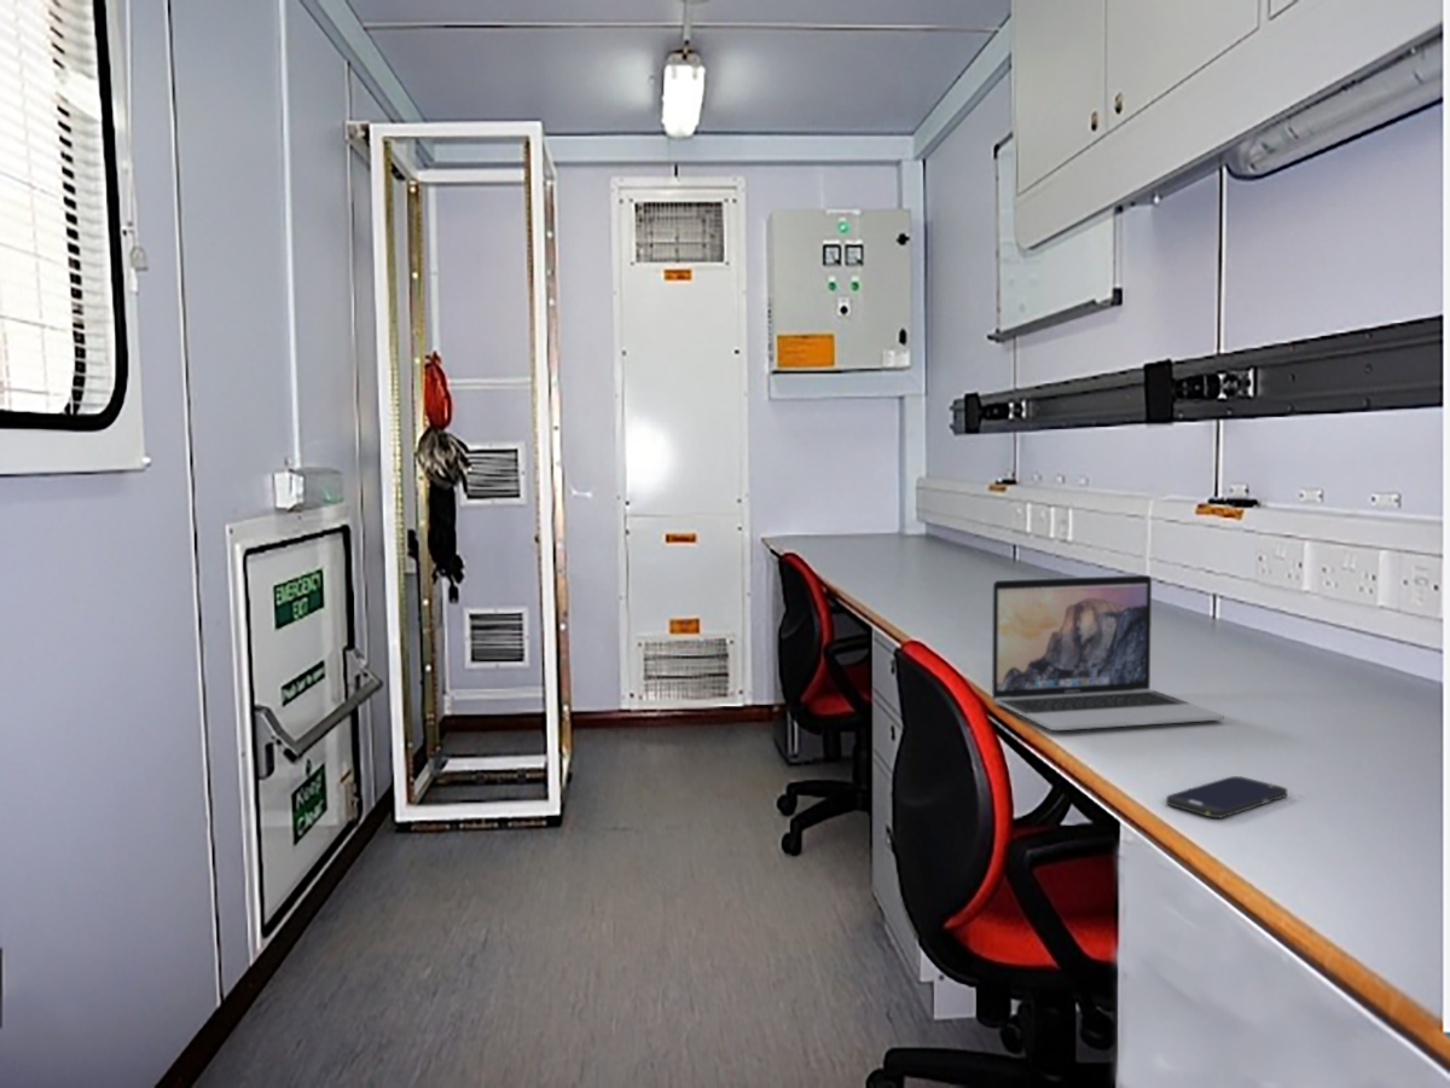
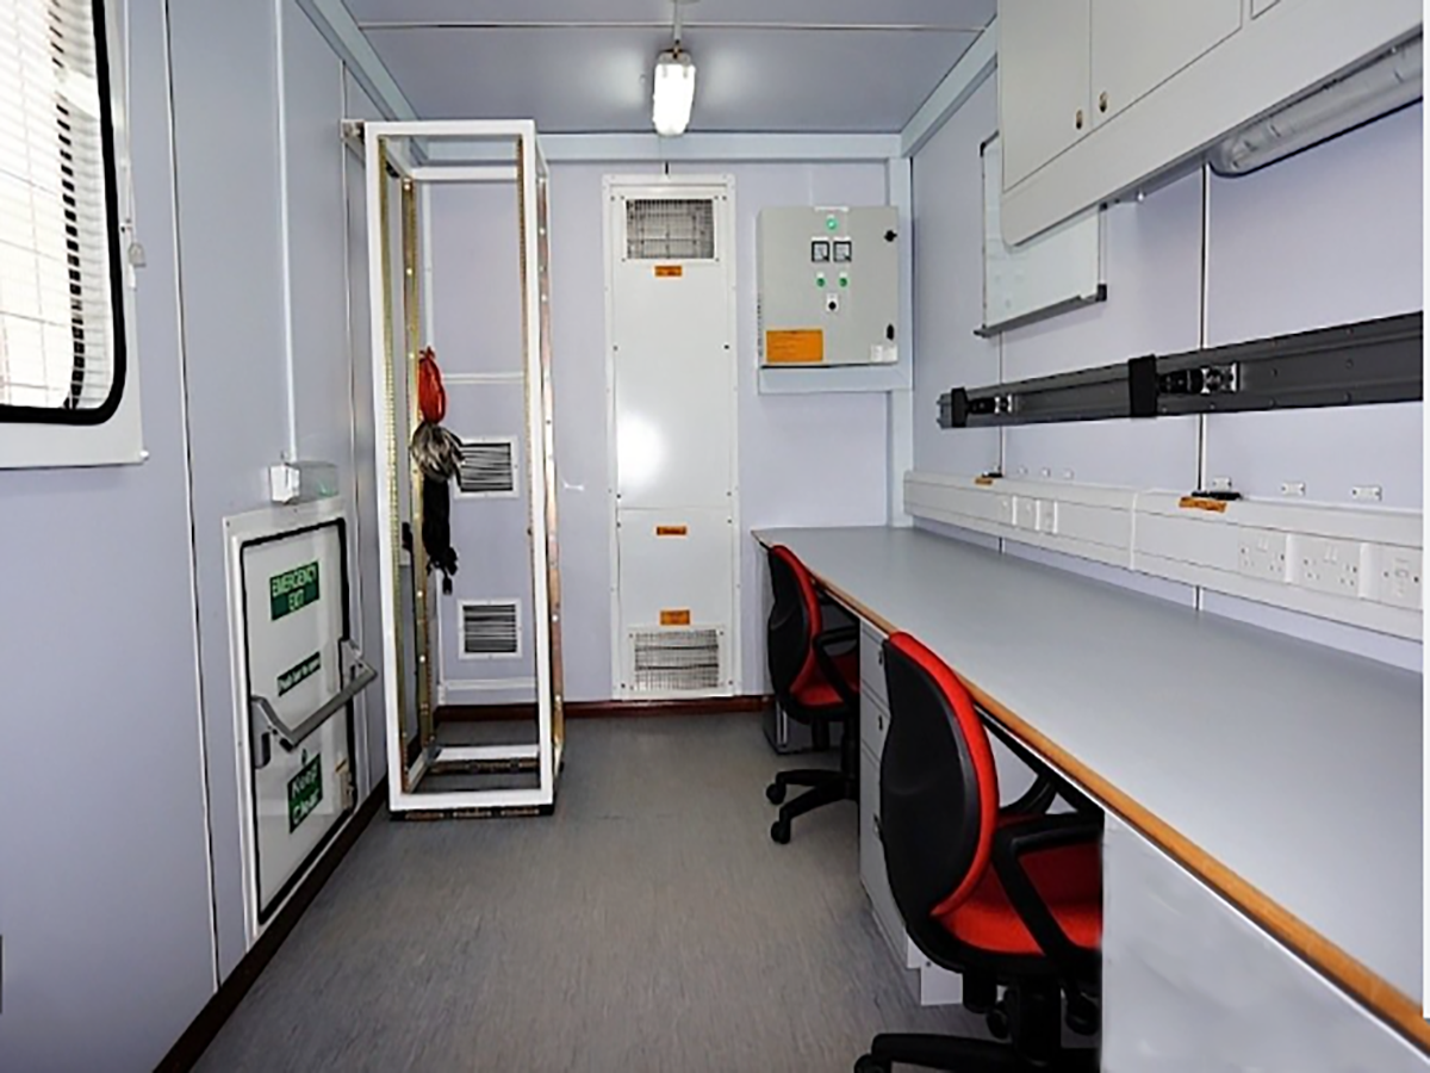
- smartphone (1226, 795)
- laptop (1104, 648)
